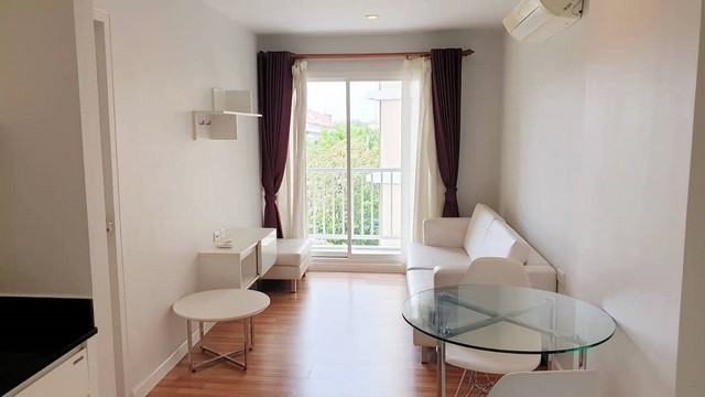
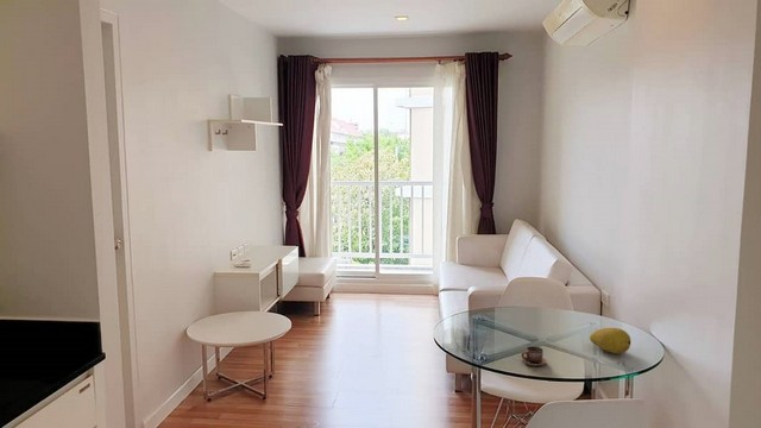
+ fruit (609, 338)
+ cup (533, 355)
